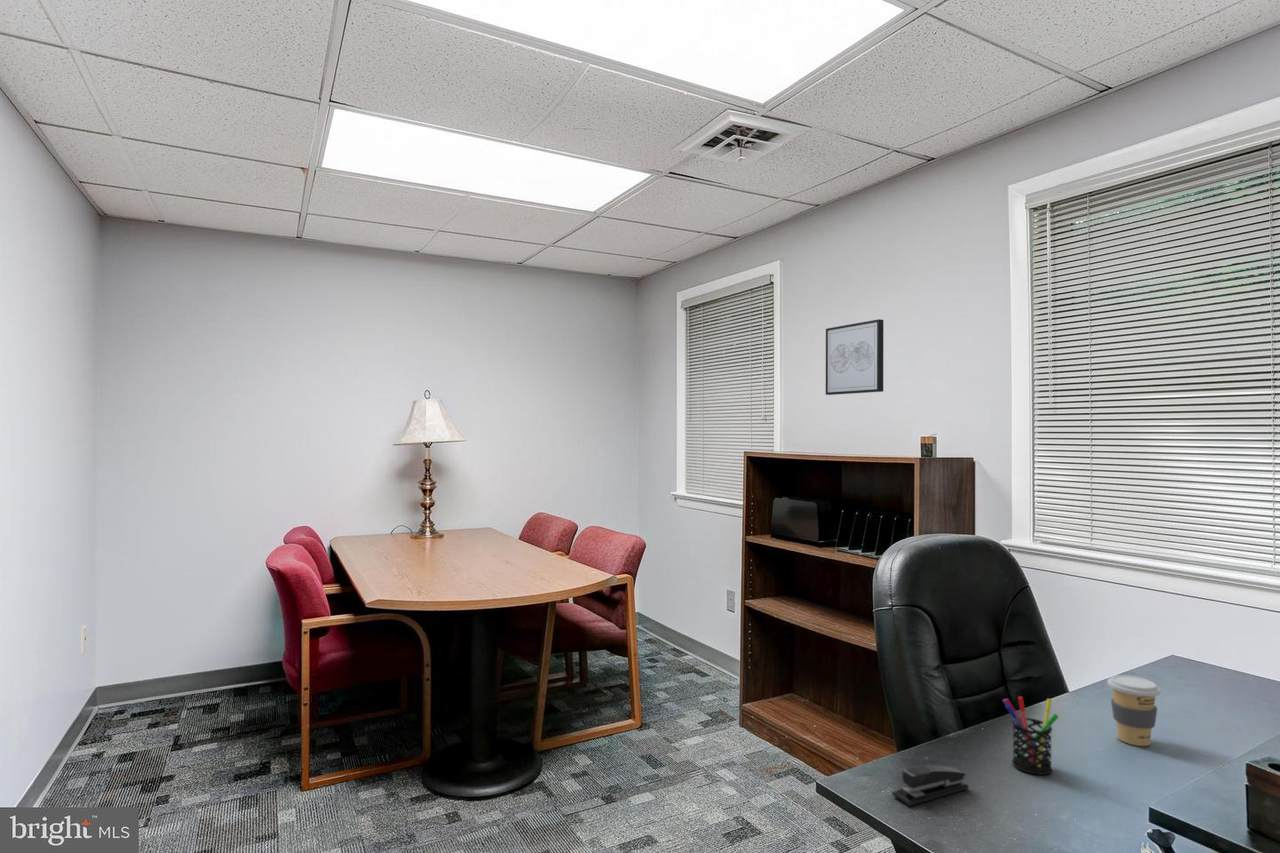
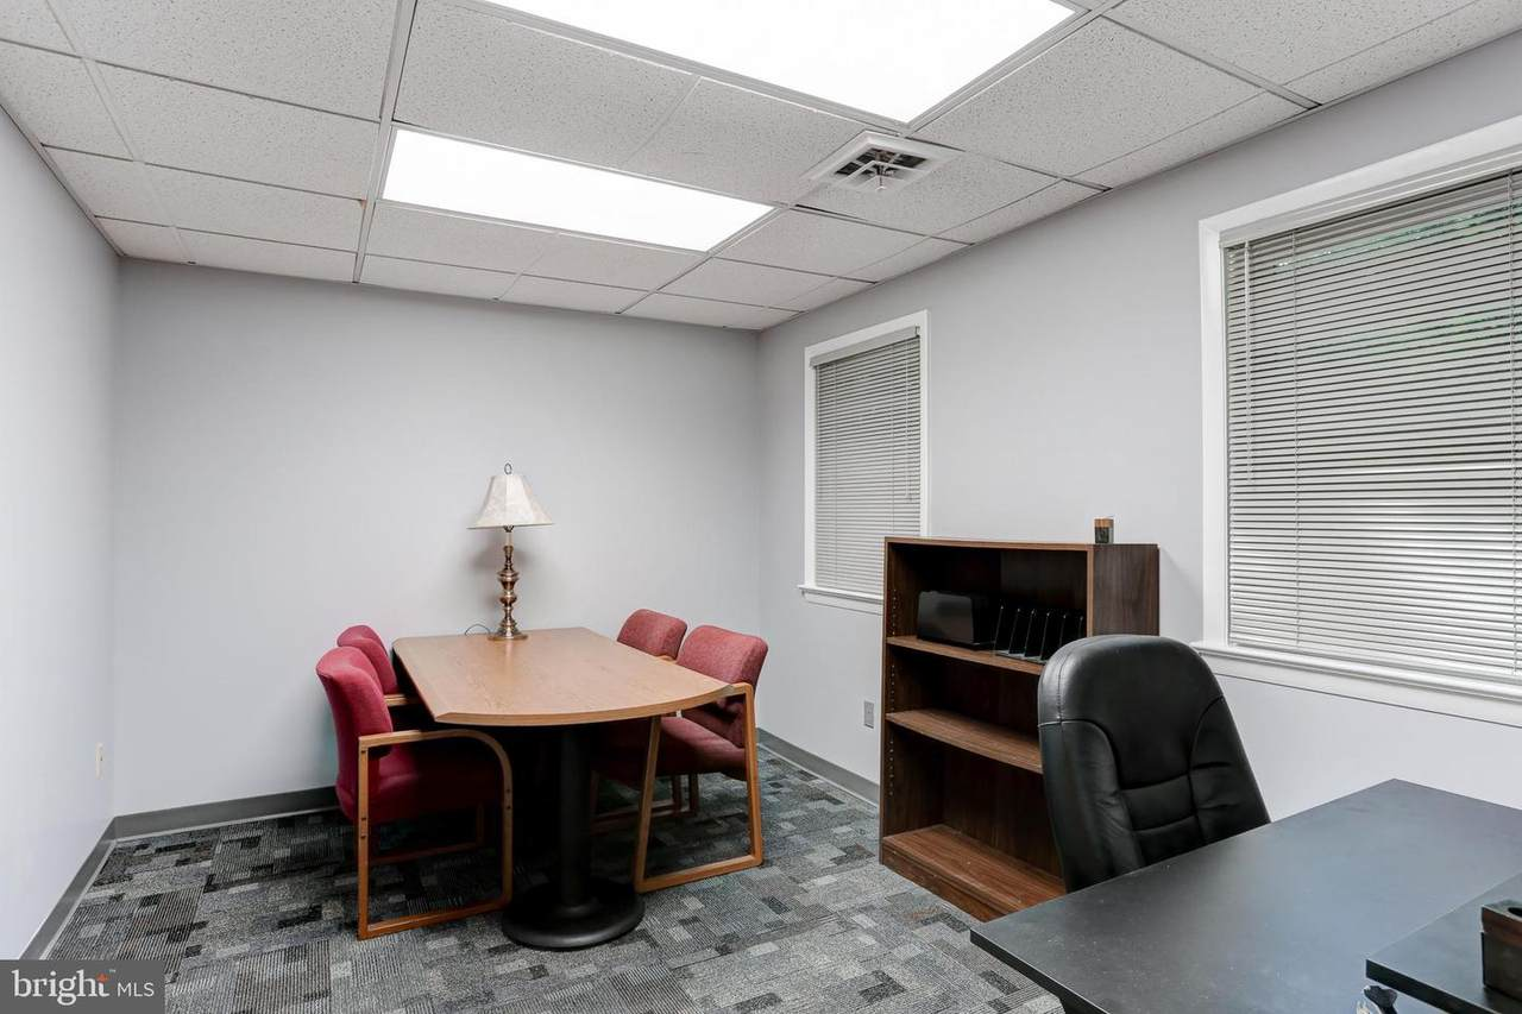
- wall art (853, 358)
- coffee cup (1133, 710)
- pen holder (1034, 732)
- stapler (931, 779)
